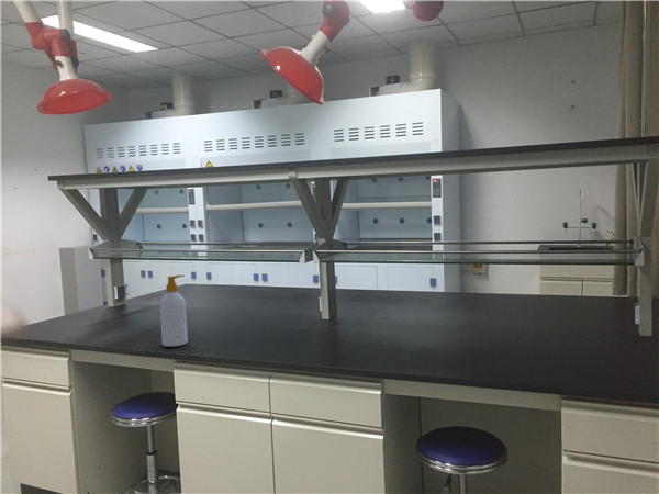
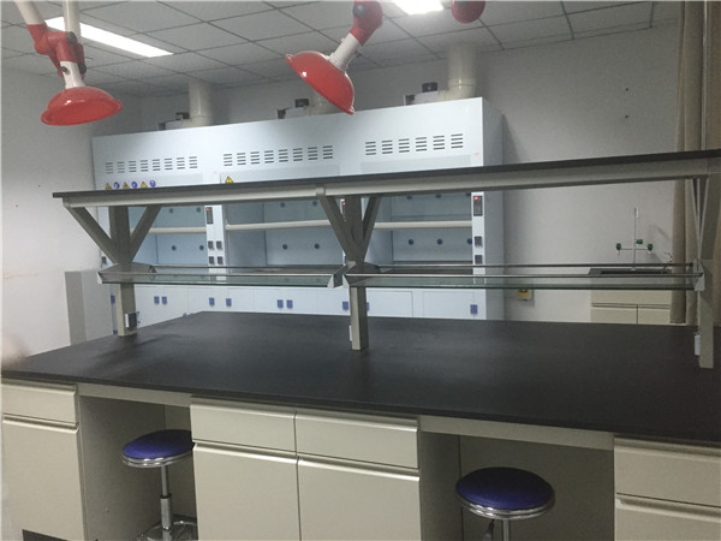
- soap bottle (174, 310)
